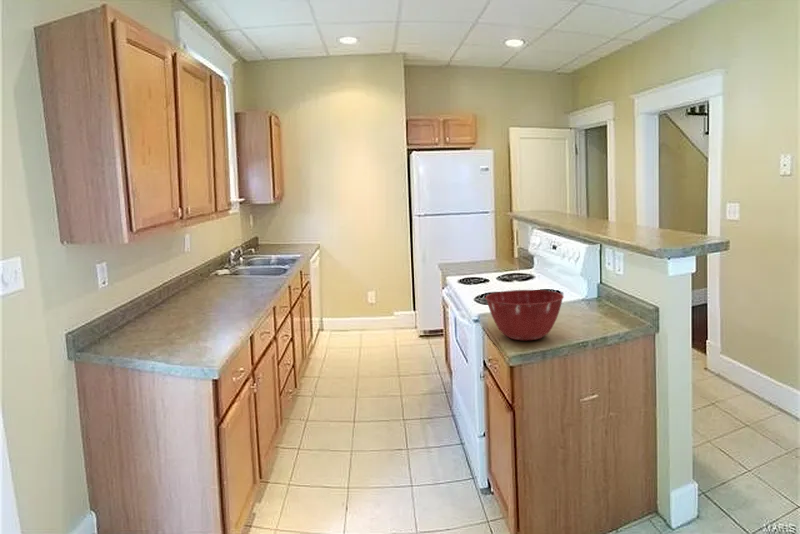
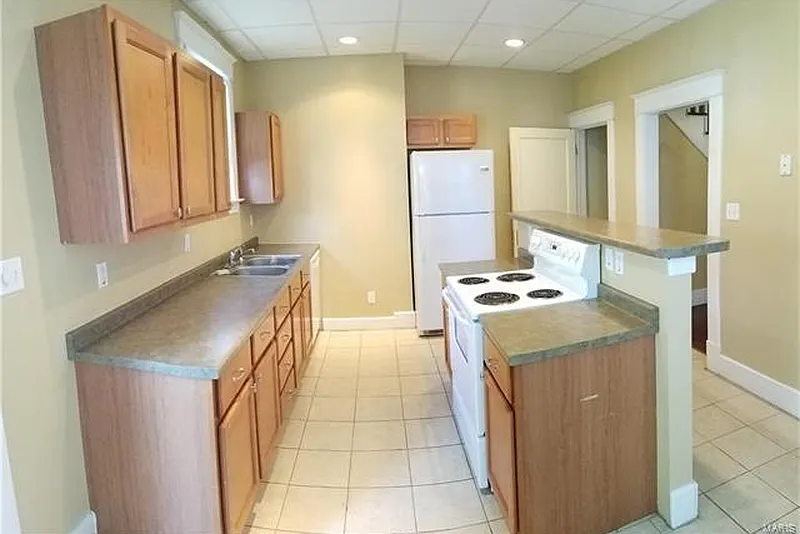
- mixing bowl (524, 315)
